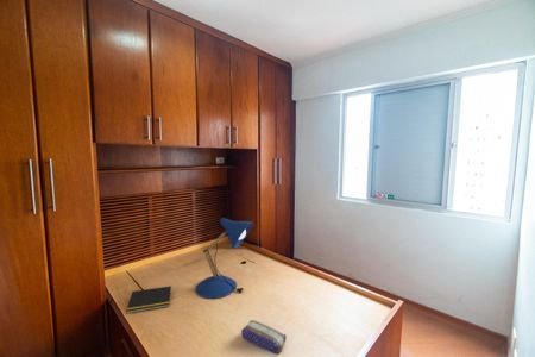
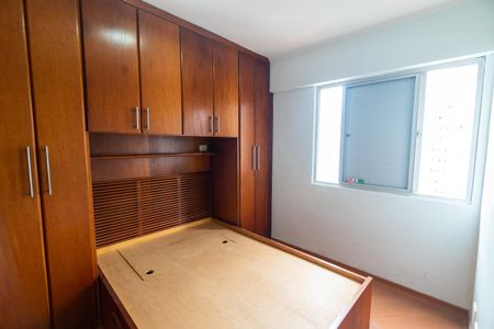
- notepad (150, 299)
- desk lamp (216, 251)
- pencil case (263, 336)
